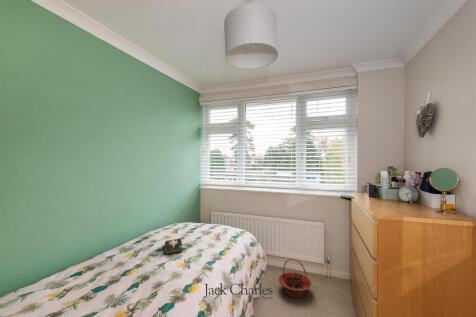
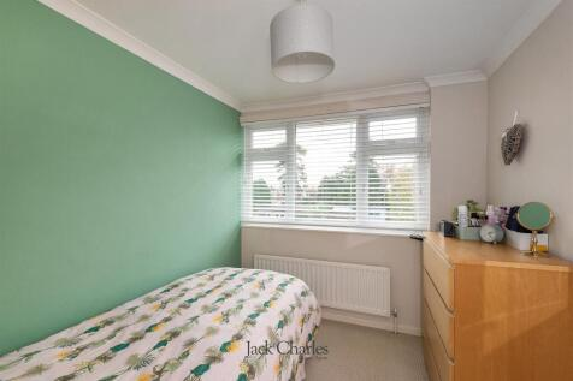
- hardback book (173, 245)
- basket (294, 275)
